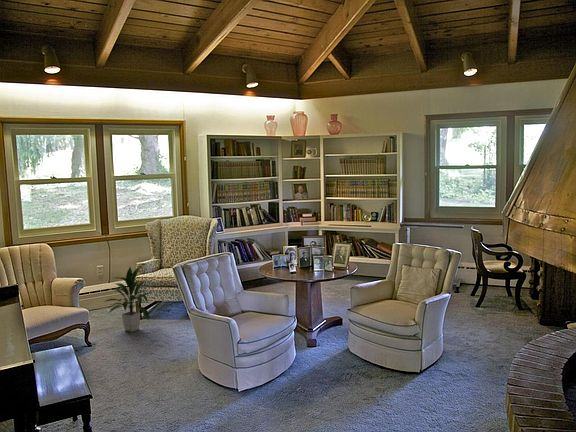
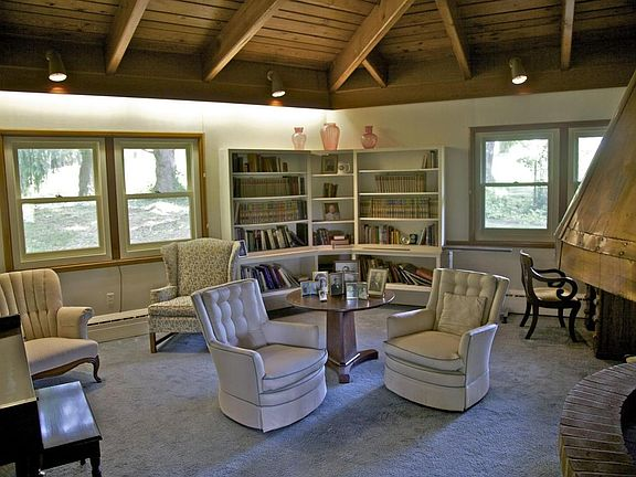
- indoor plant (130, 299)
